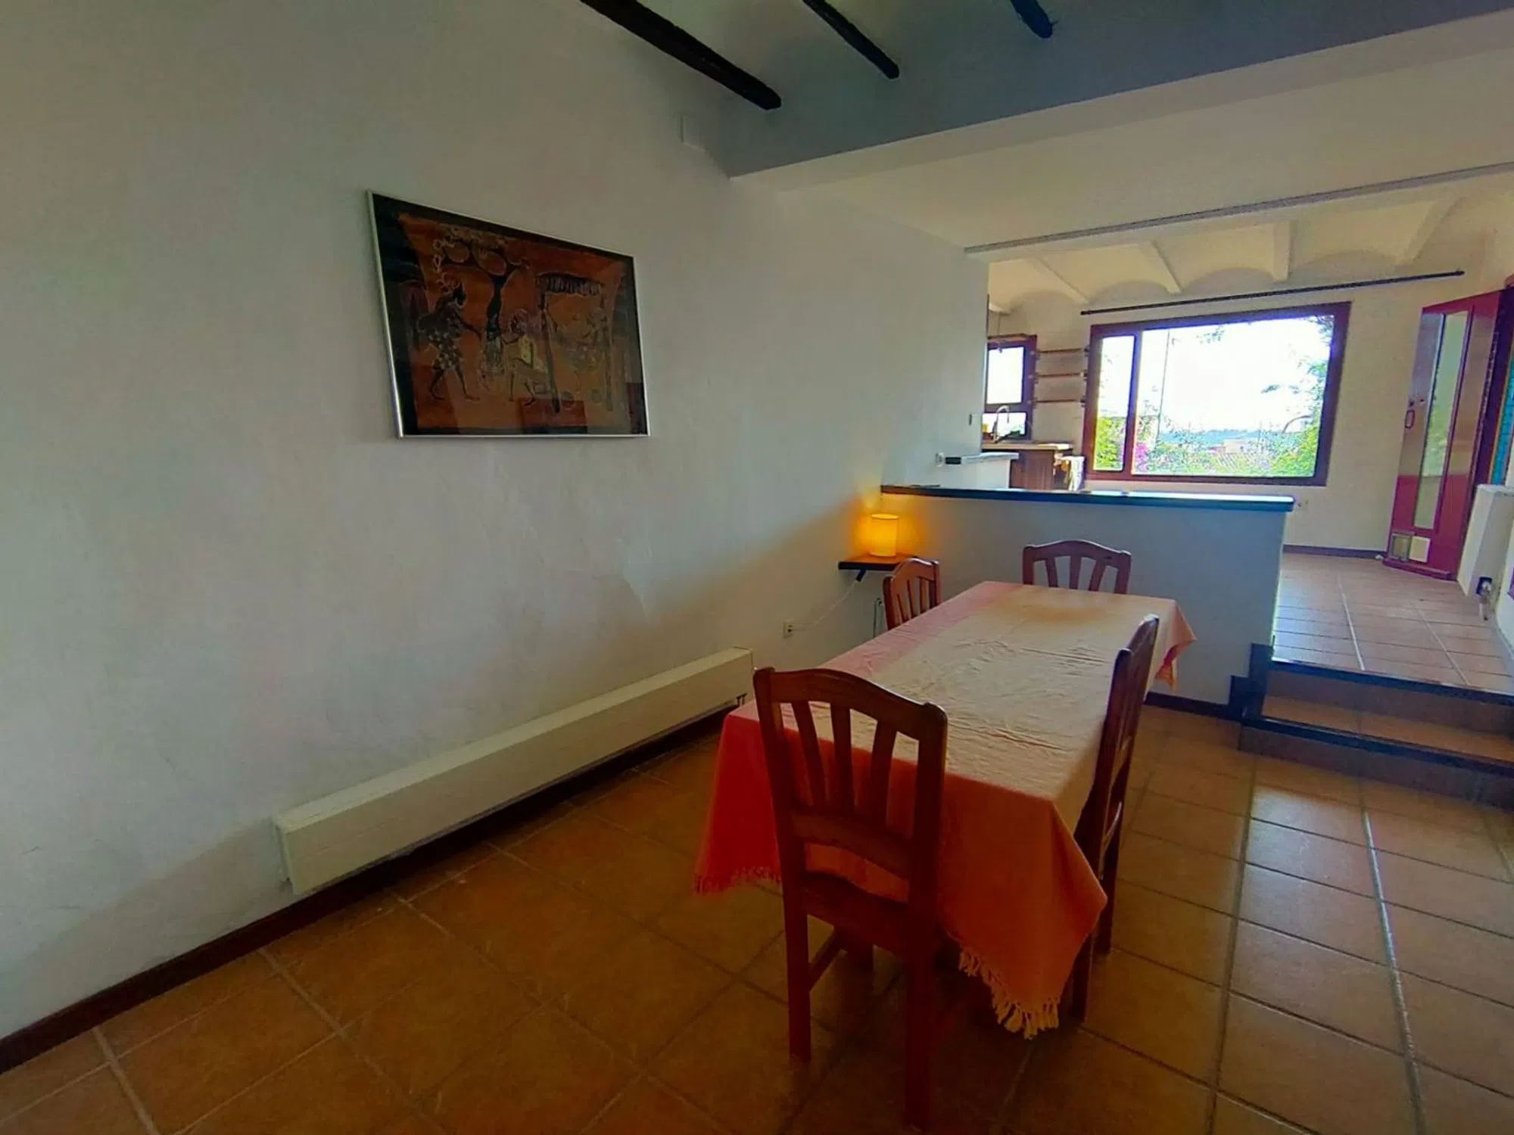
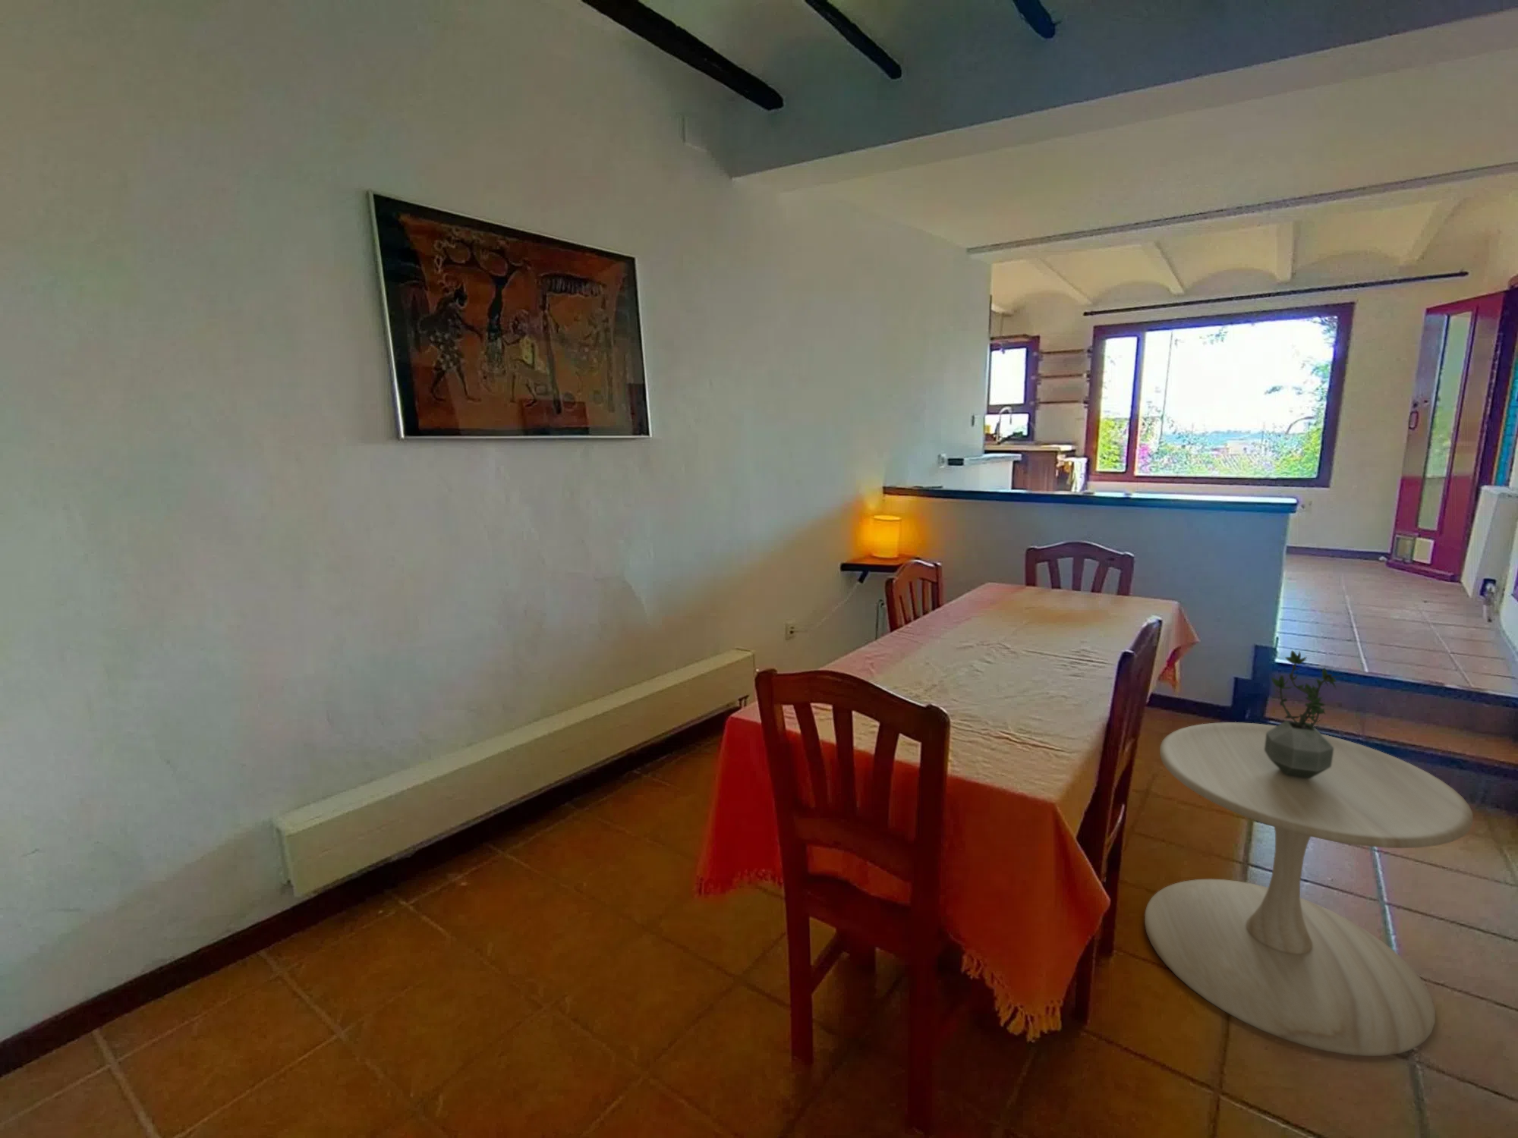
+ potted plant (1304, 705)
+ side table (1287, 867)
